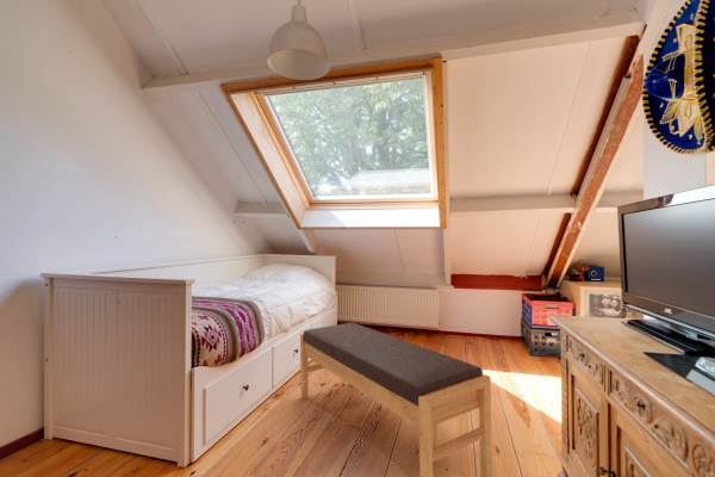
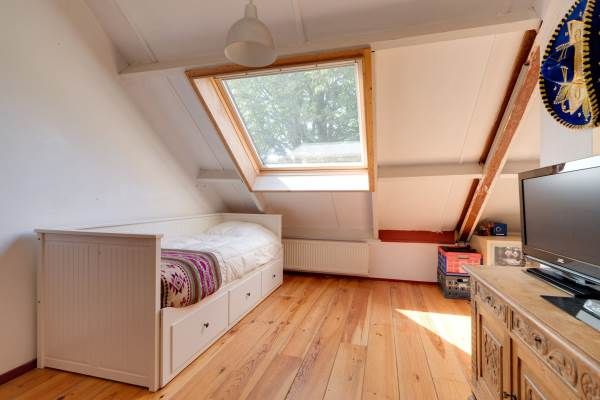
- bench (375, 386)
